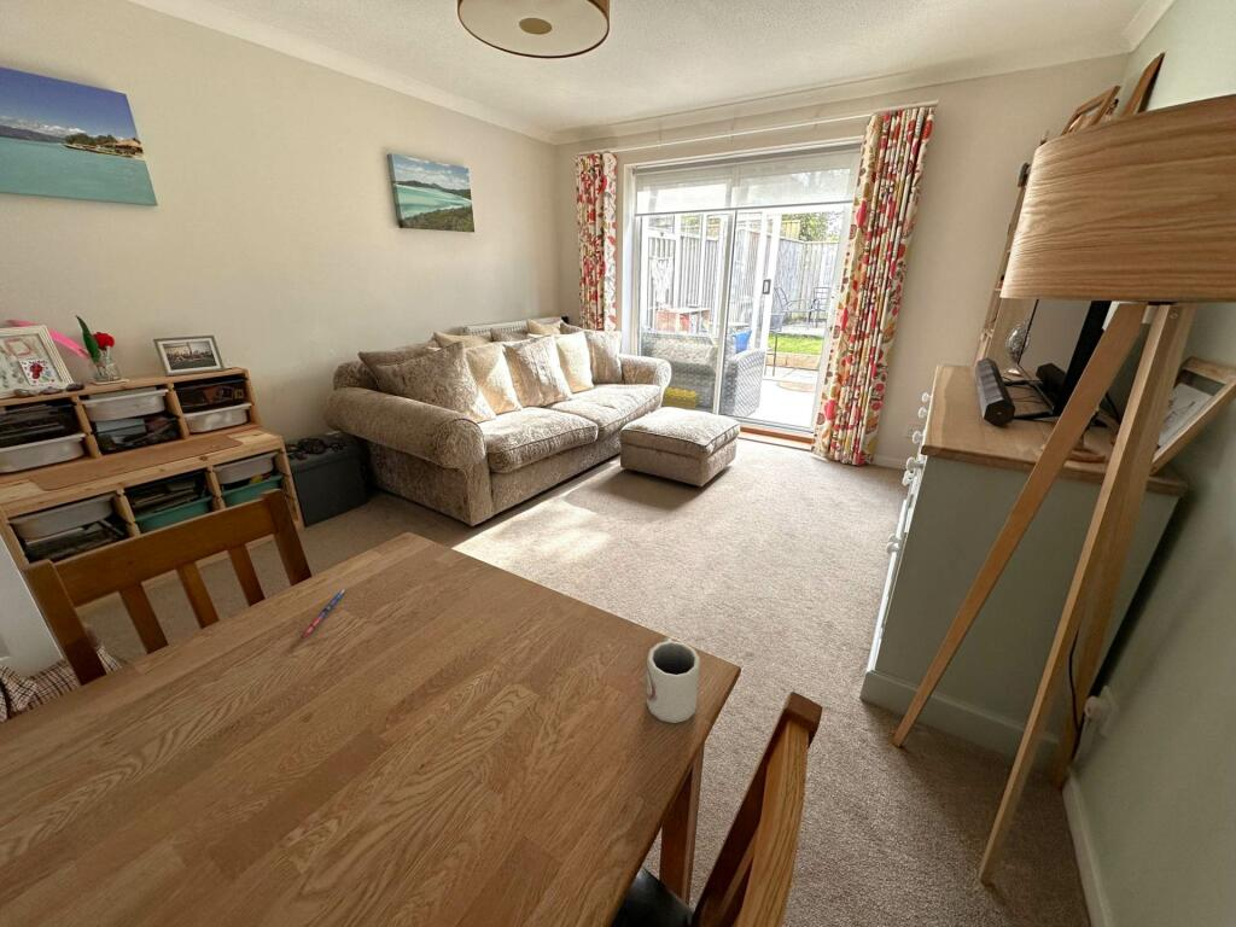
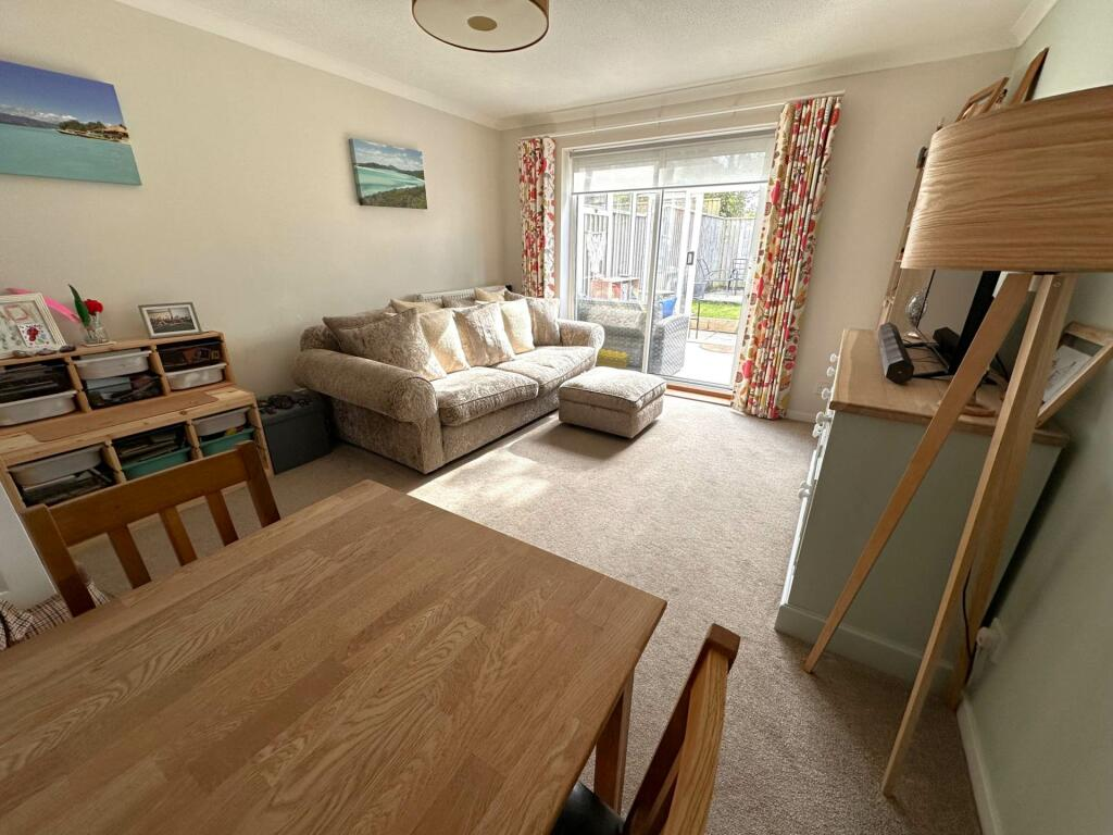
- pen (323, 611)
- cup (671, 674)
